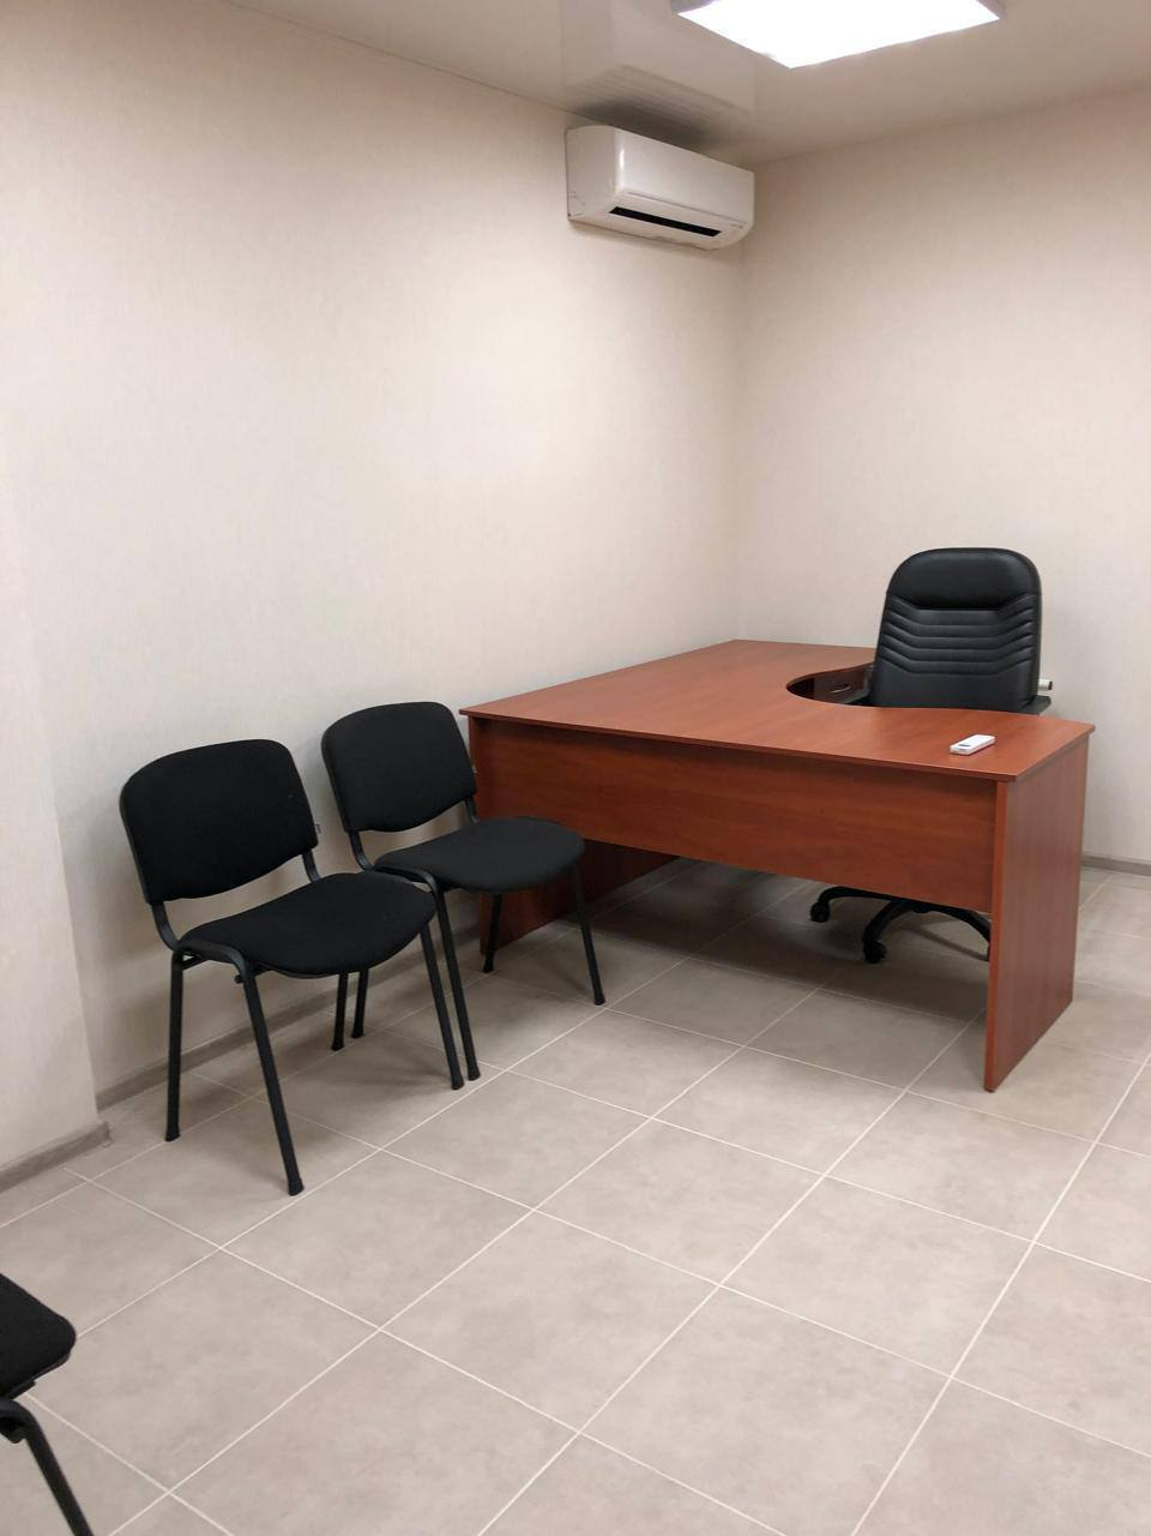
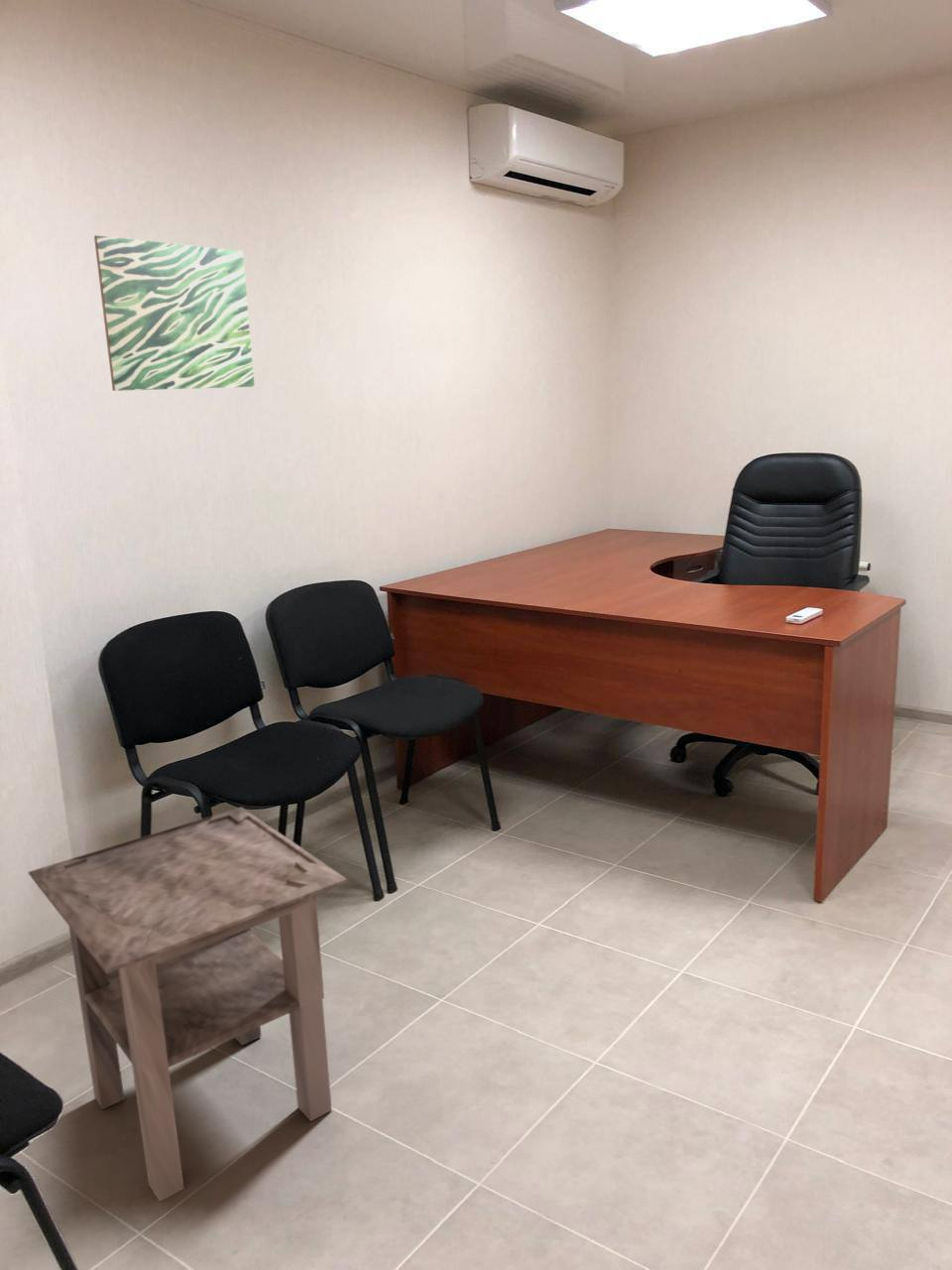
+ wall art (180, 318)
+ side table (197, 990)
